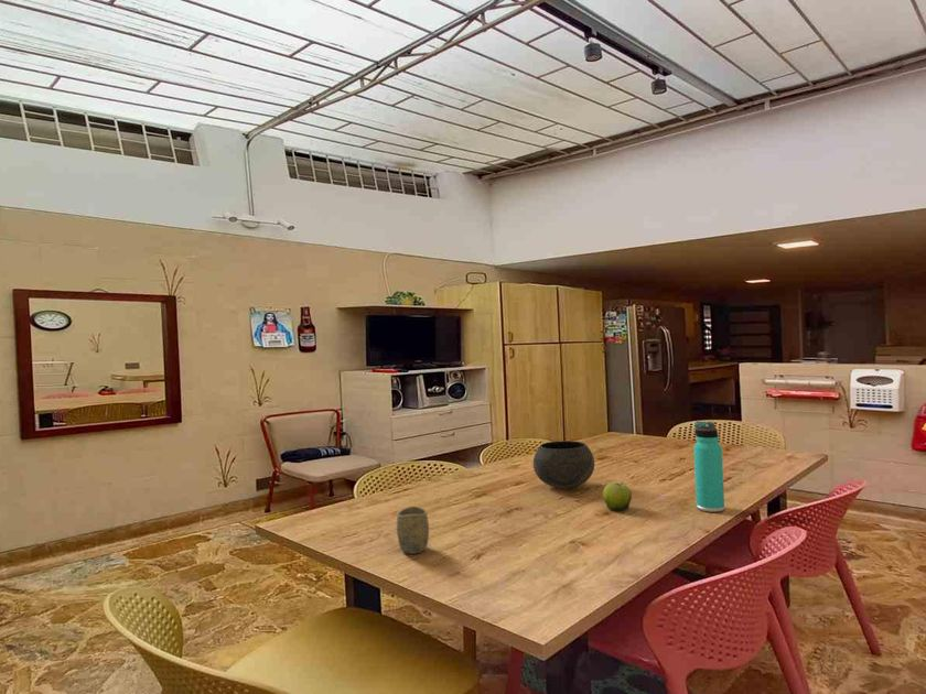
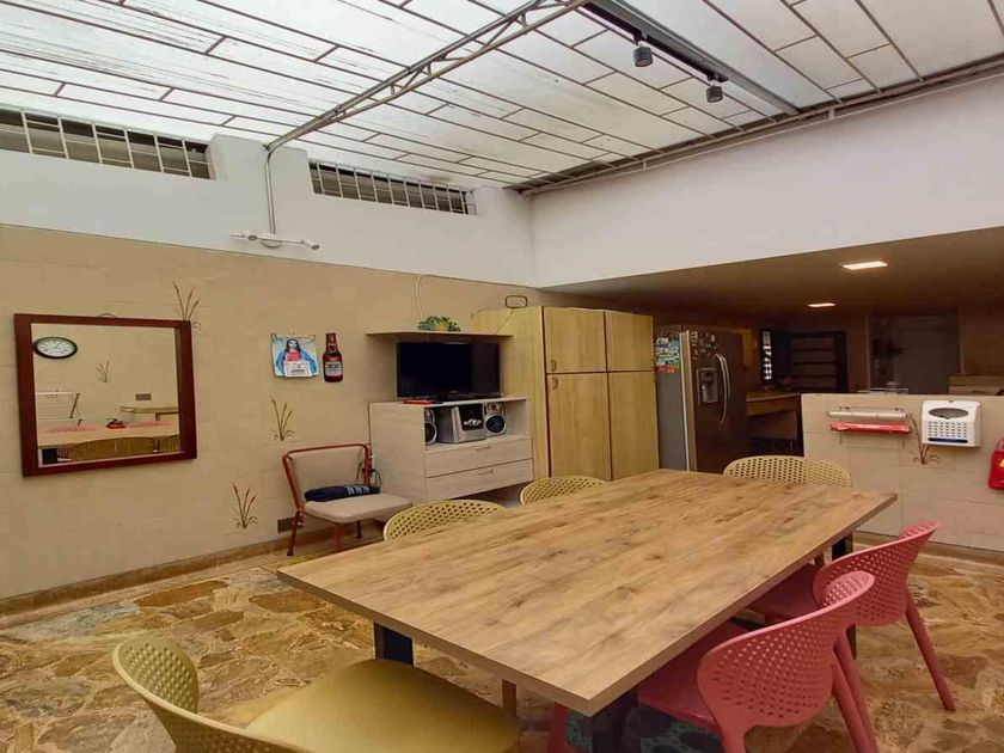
- bowl (563, 465)
- cup (412, 529)
- thermos bottle (708, 465)
- fruit (616, 495)
